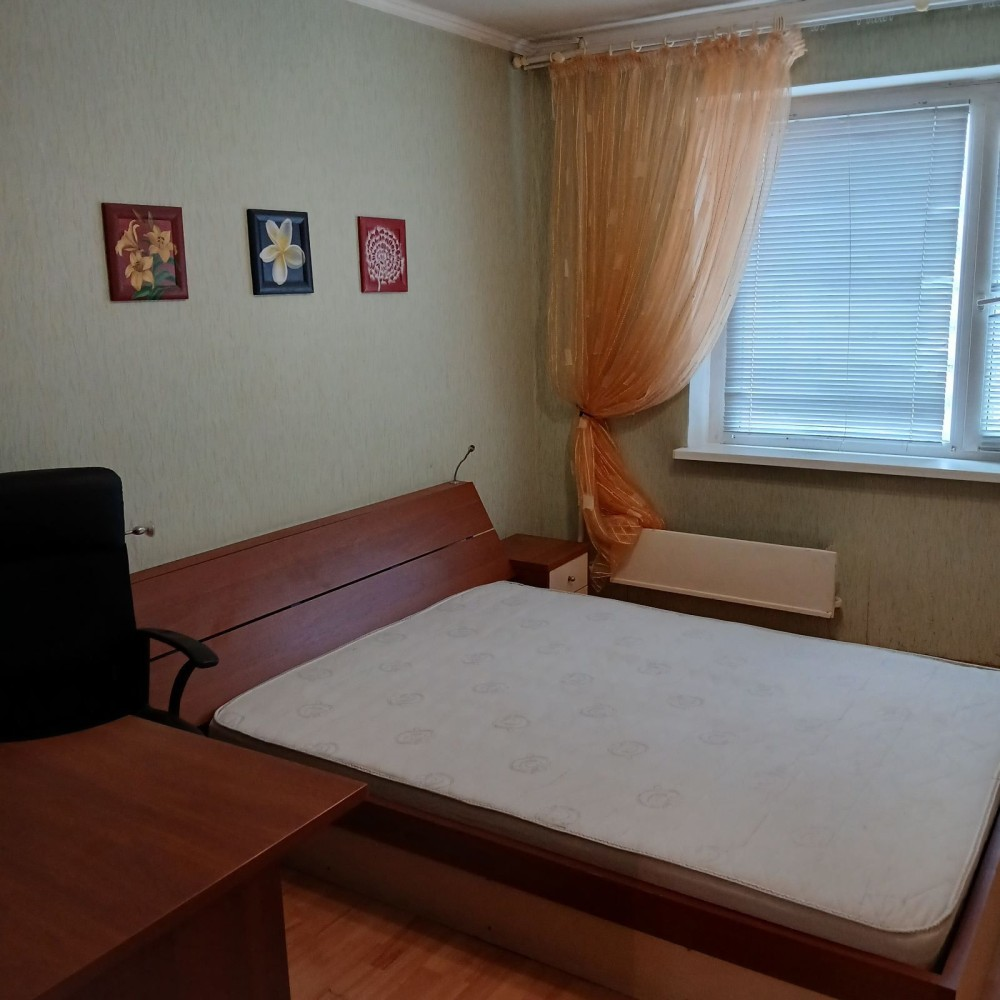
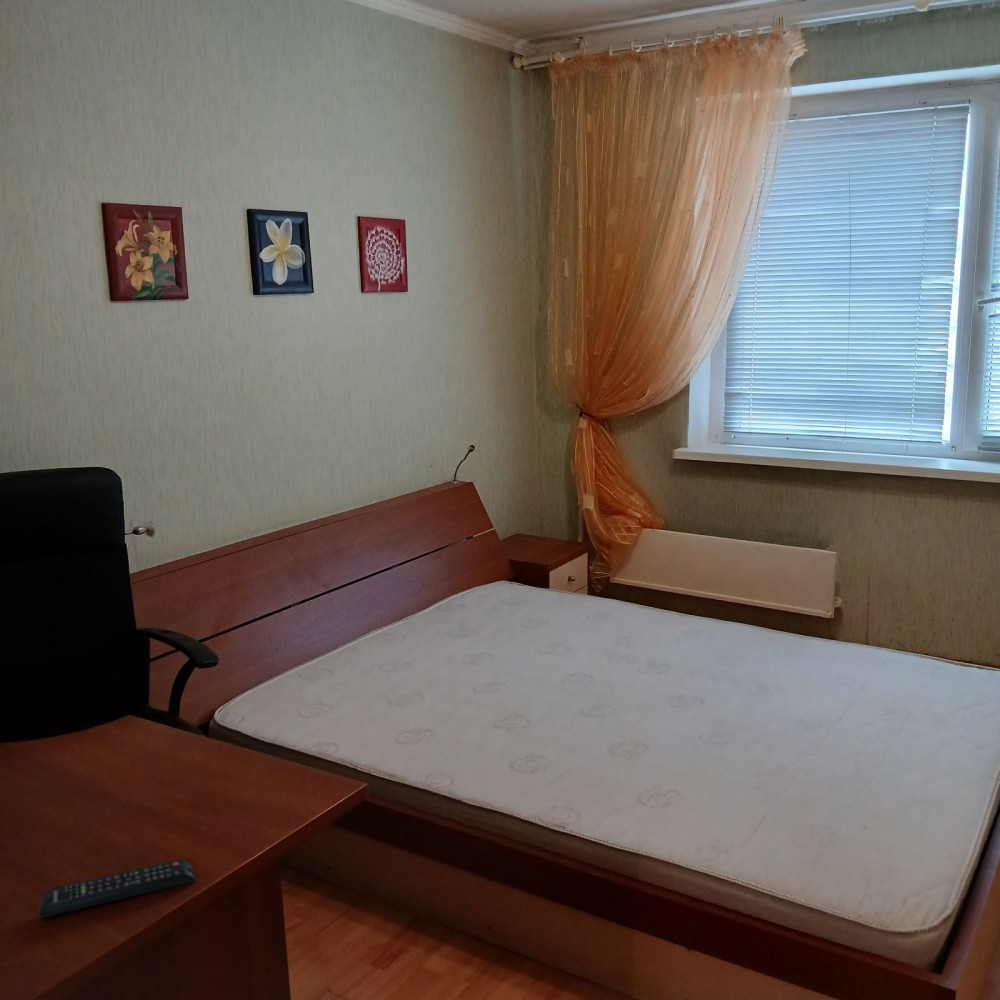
+ remote control (118, 888)
